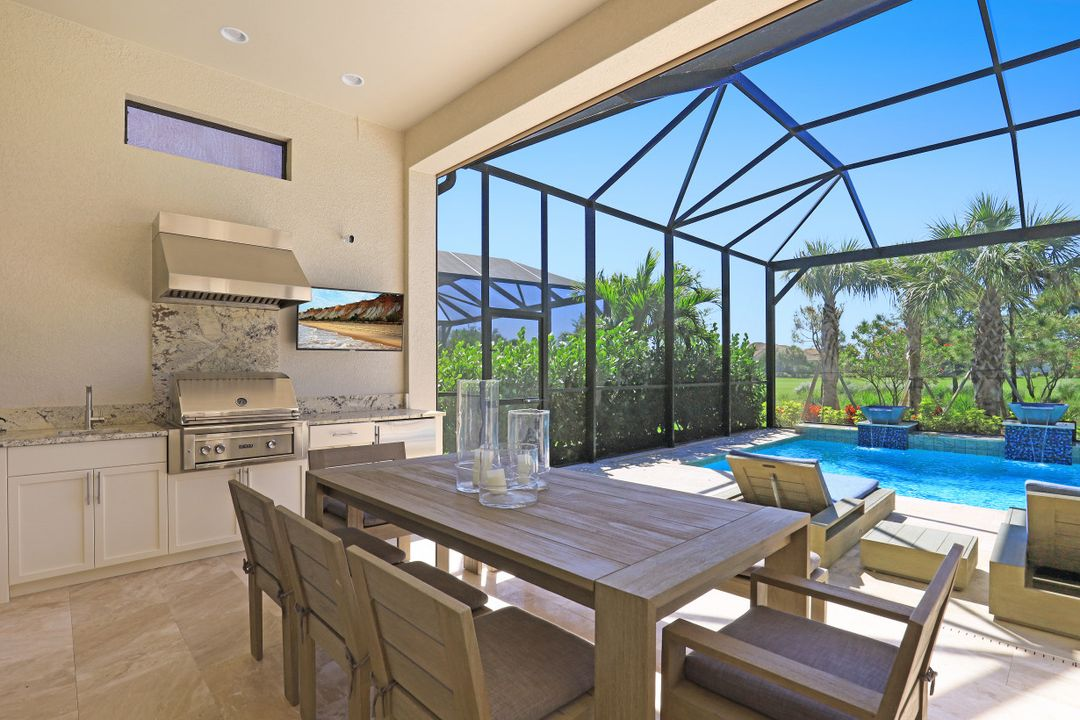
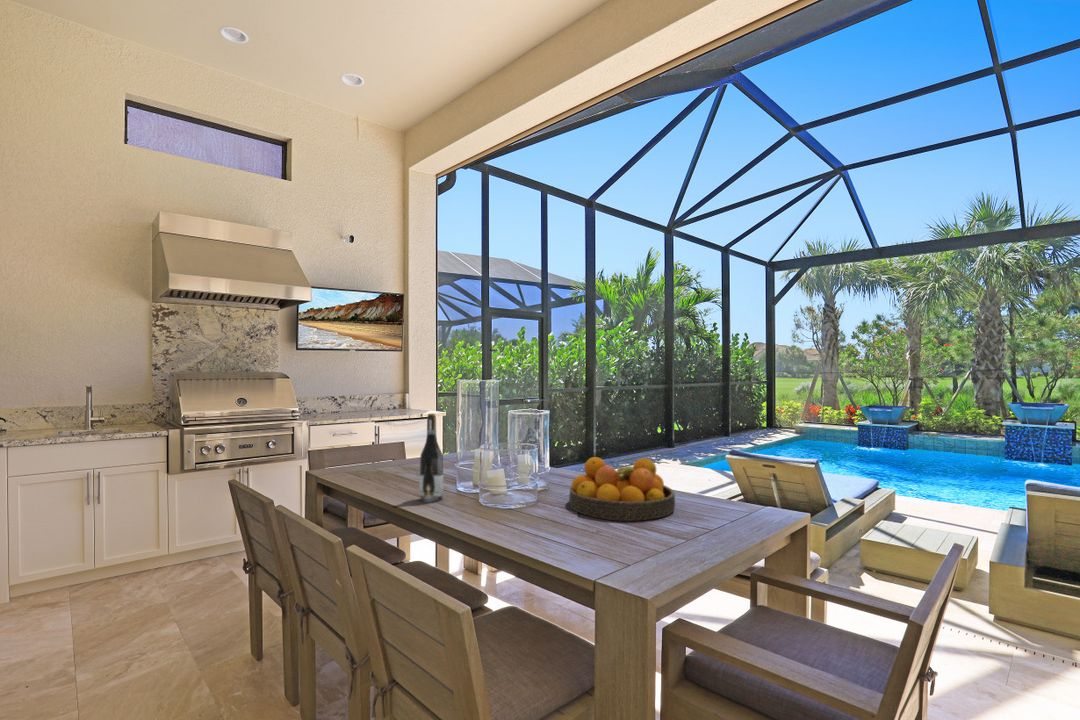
+ fruit bowl (621, 482)
+ wine bottle (431, 456)
